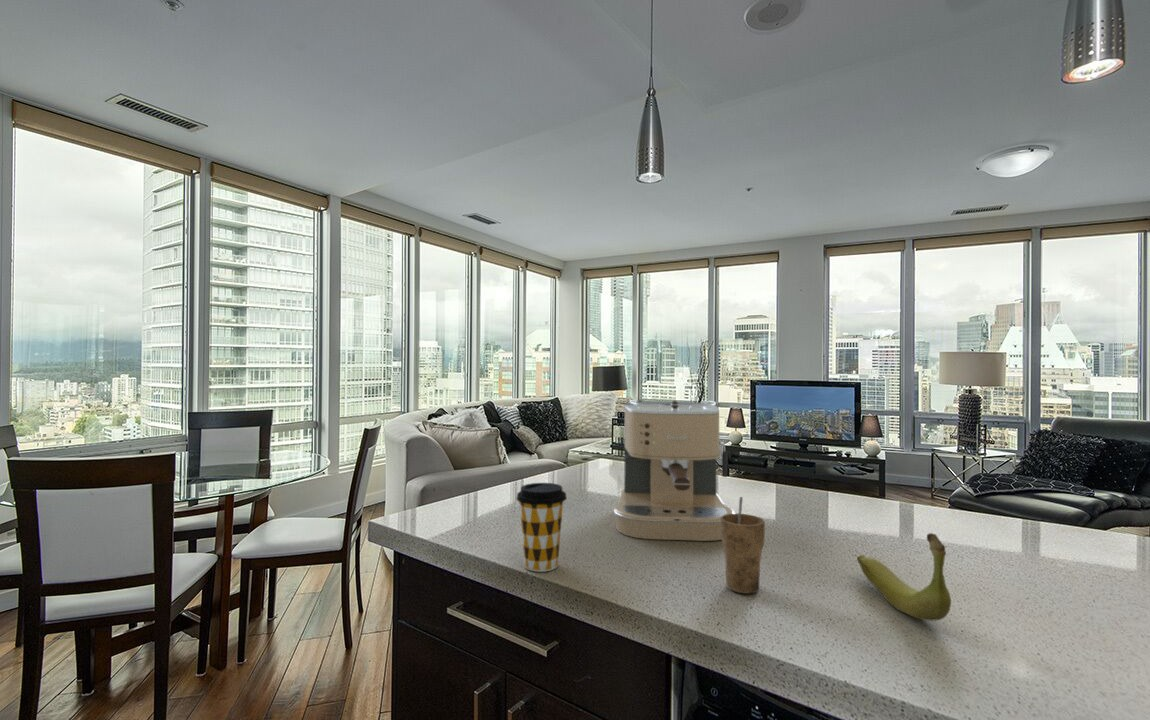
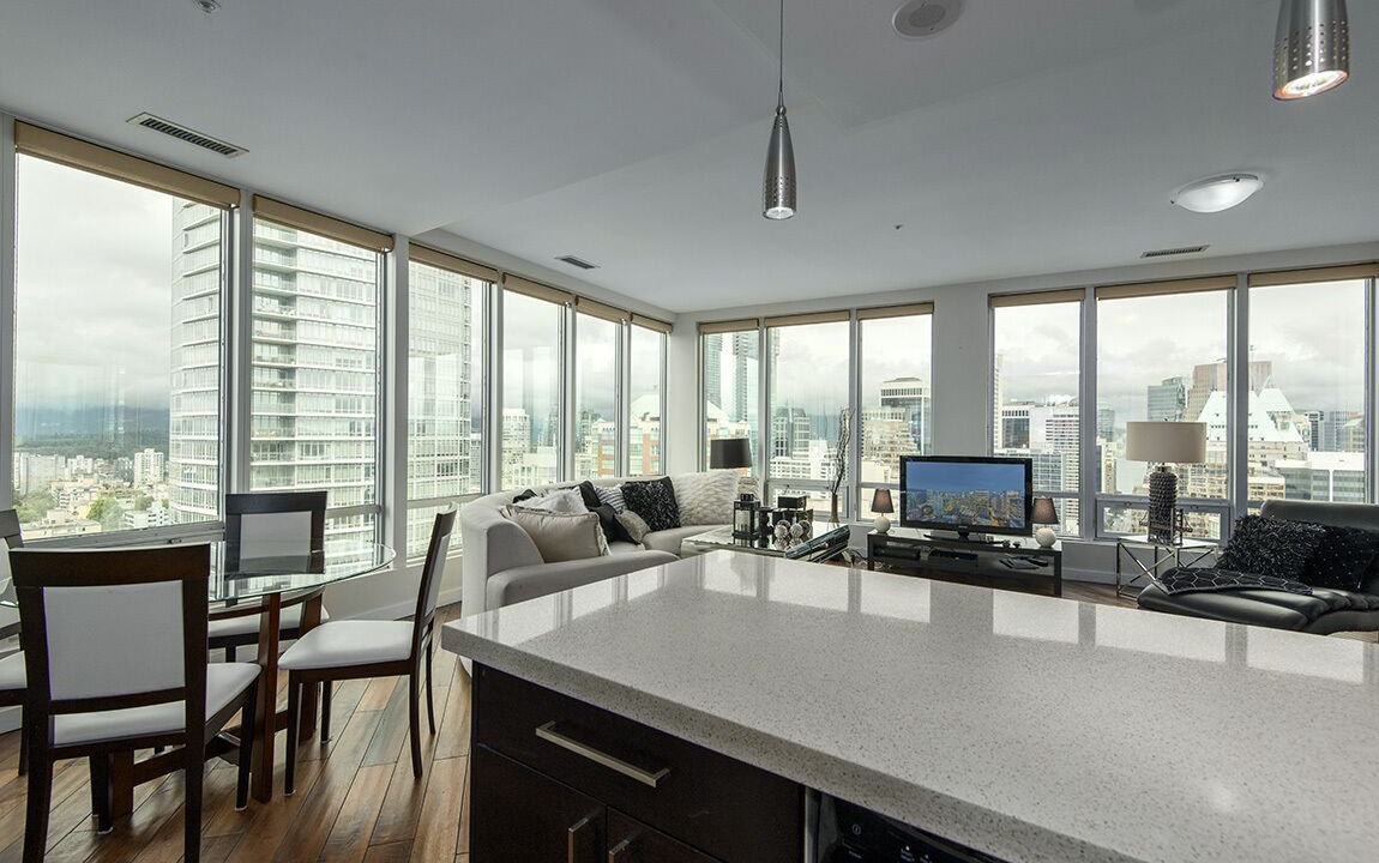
- coffee maker (672, 462)
- coffee cup (541, 526)
- banana (890, 570)
- cup (742, 544)
